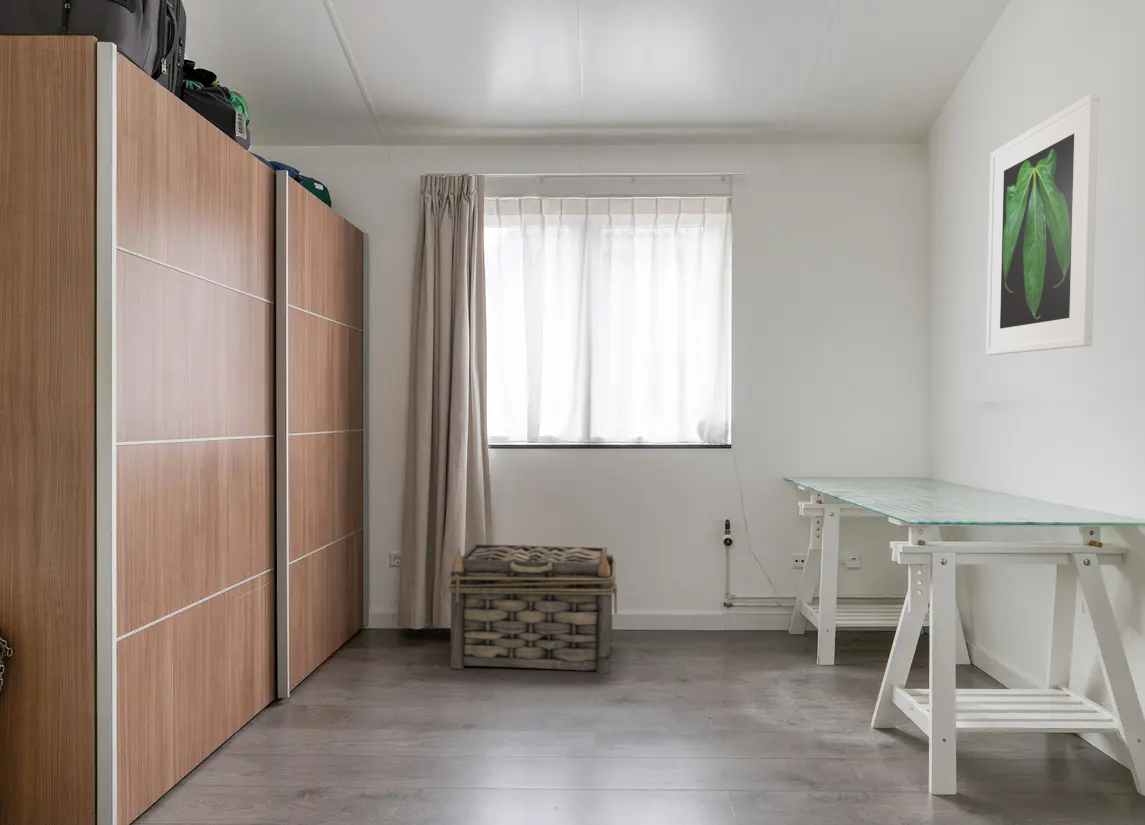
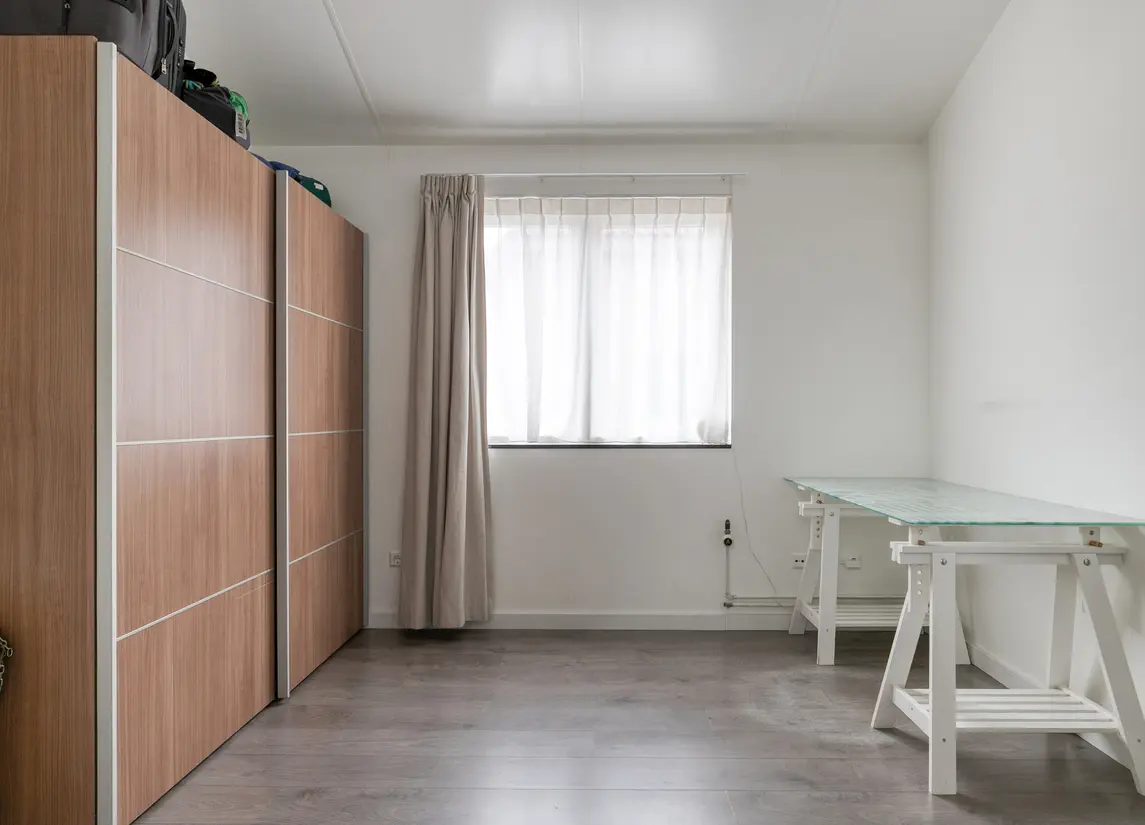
- basket (535, 600)
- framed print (1035, 238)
